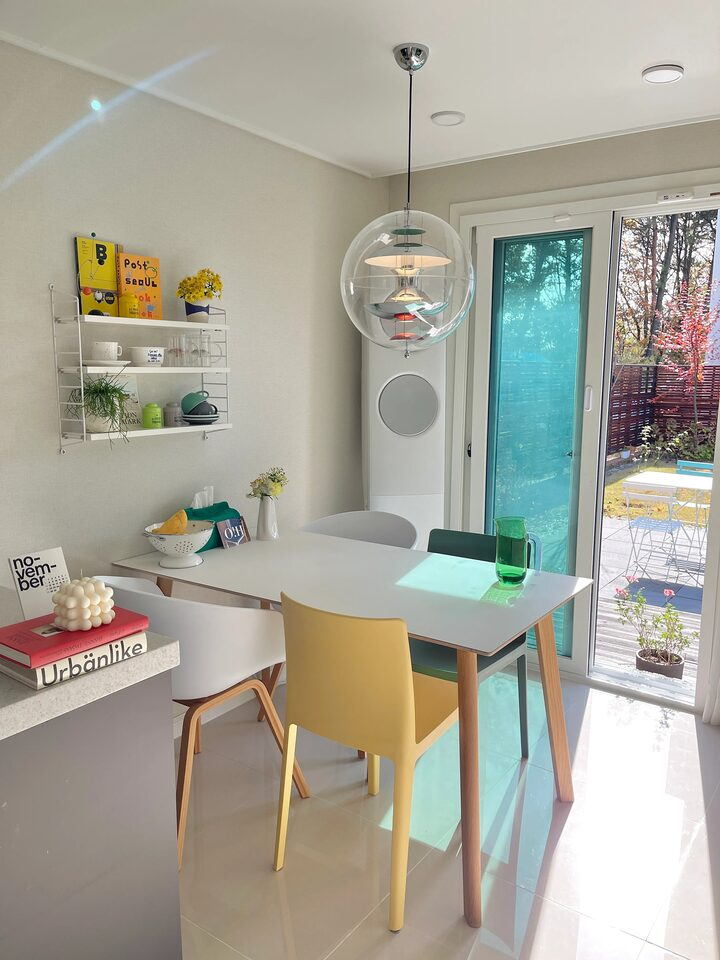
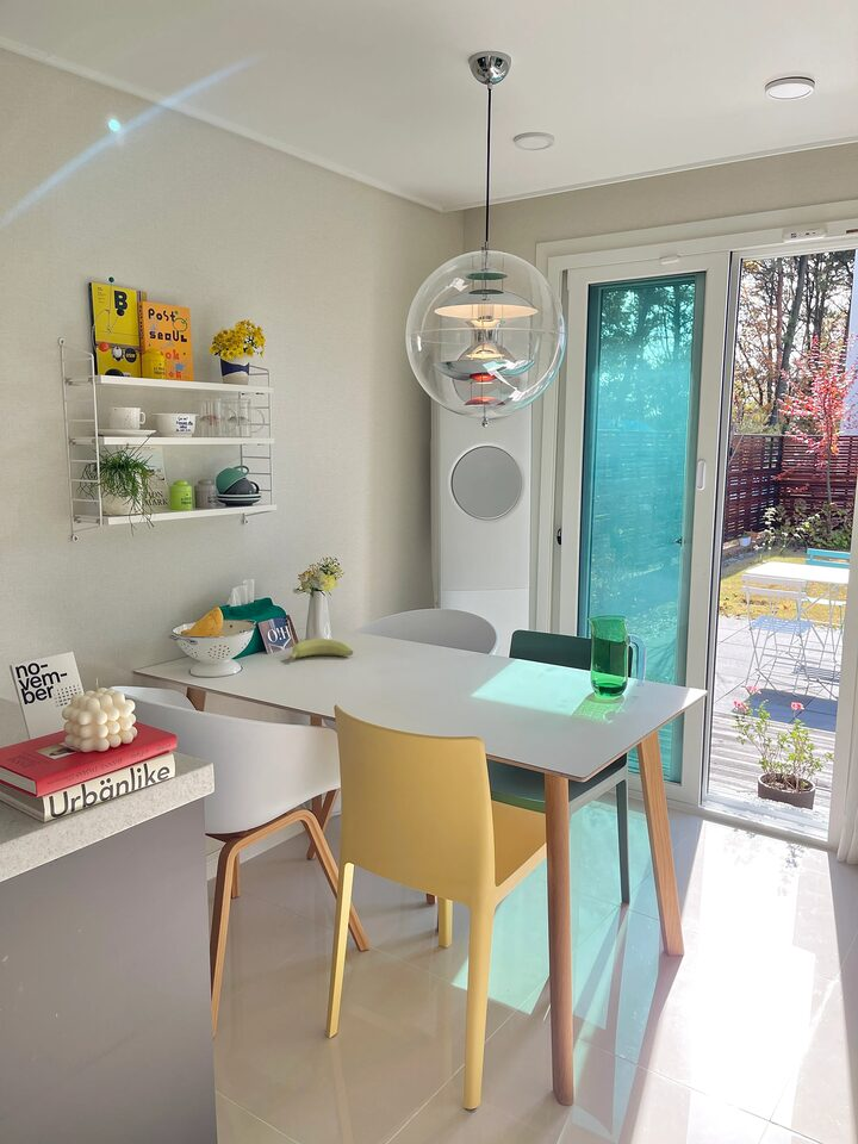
+ banana (317, 649)
